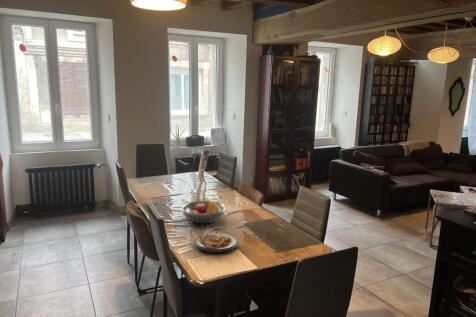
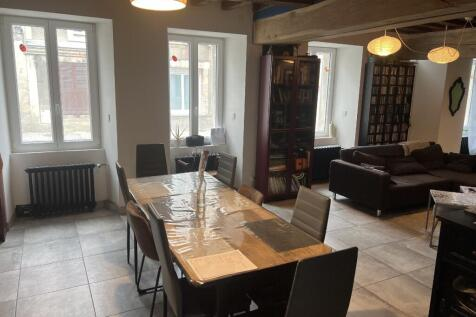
- fruit bowl (203, 211)
- plate (216, 241)
